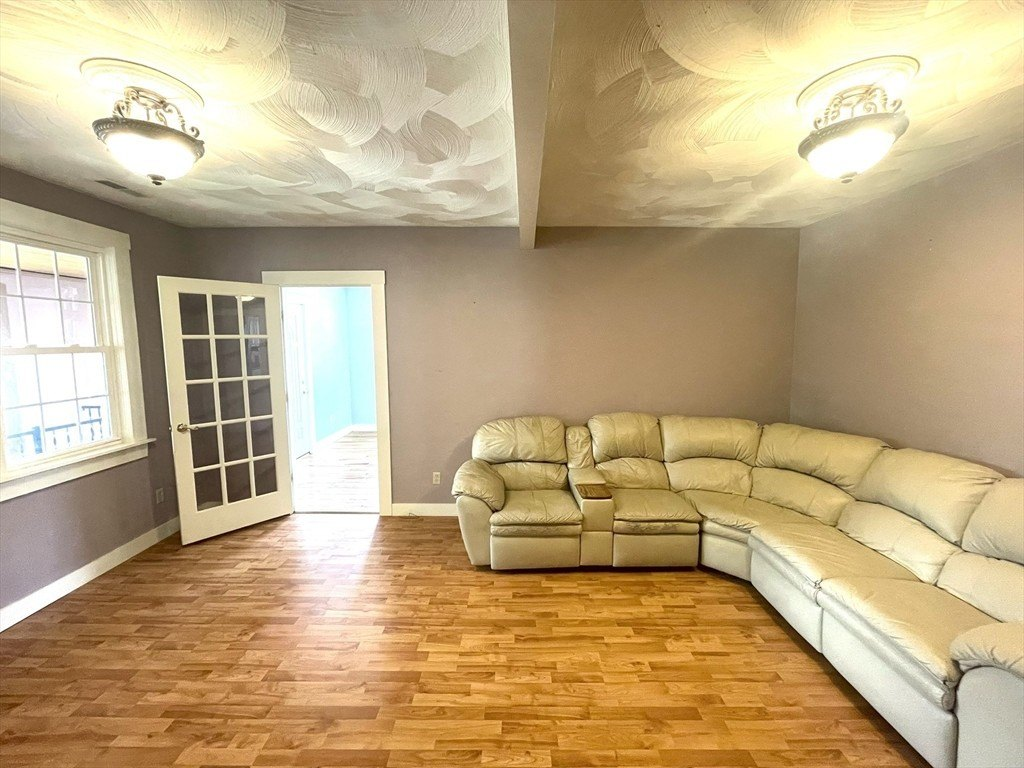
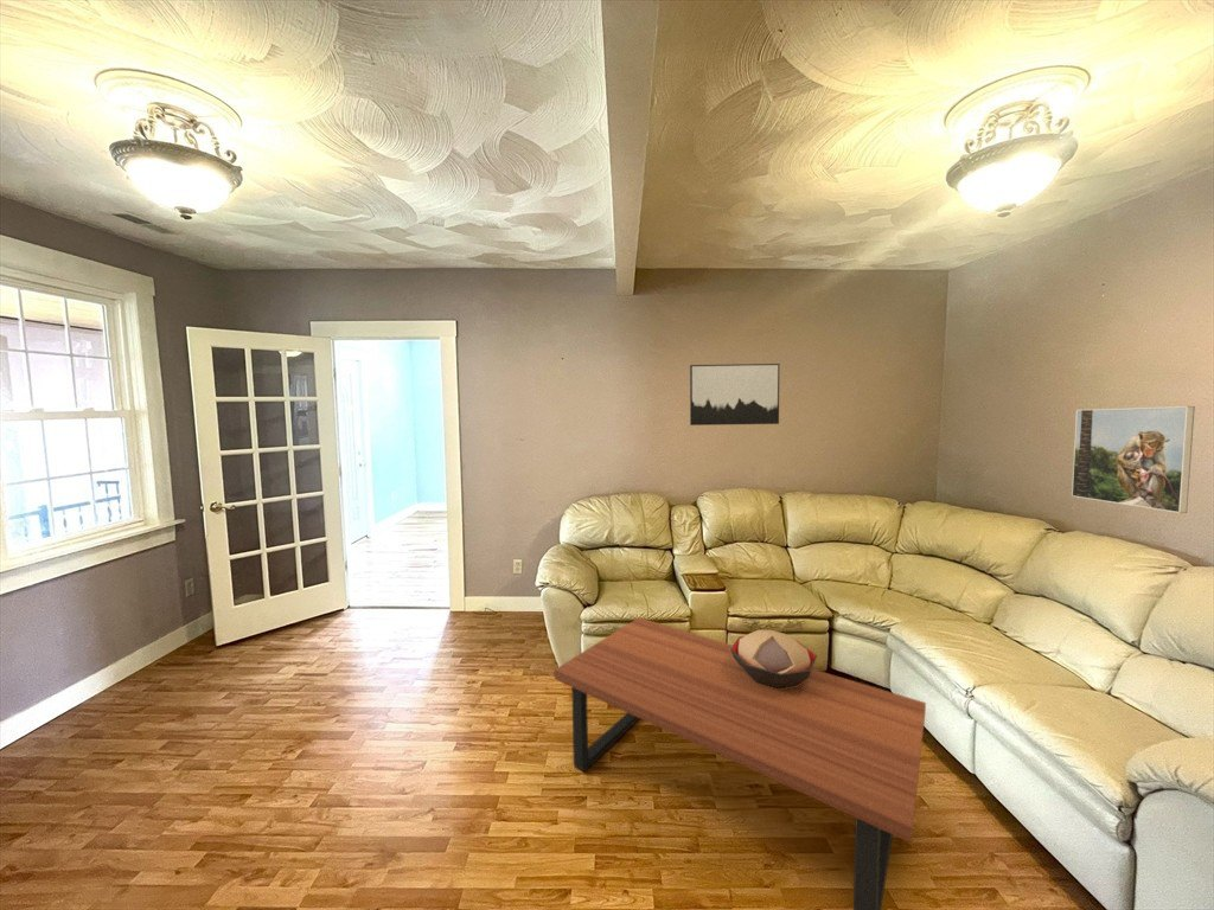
+ decorative bowl (772, 654)
+ coffee table (726, 736)
+ wall art (734, 395)
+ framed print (1125, 456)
